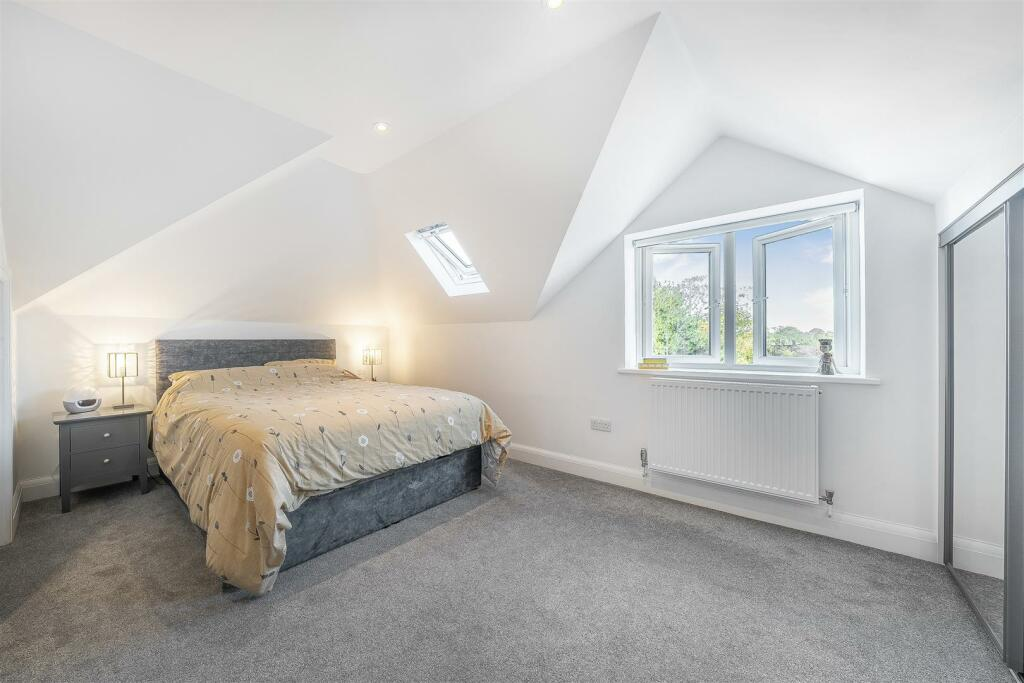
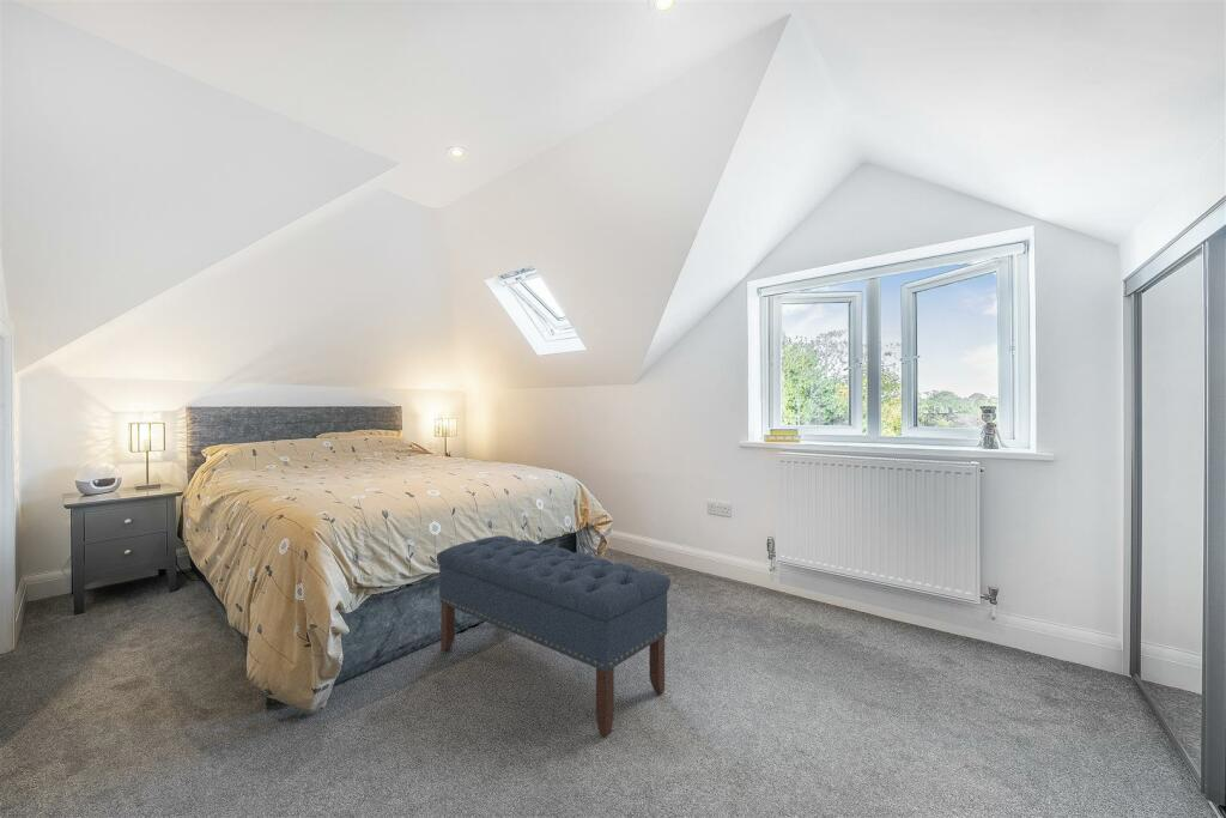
+ bench (544, 612)
